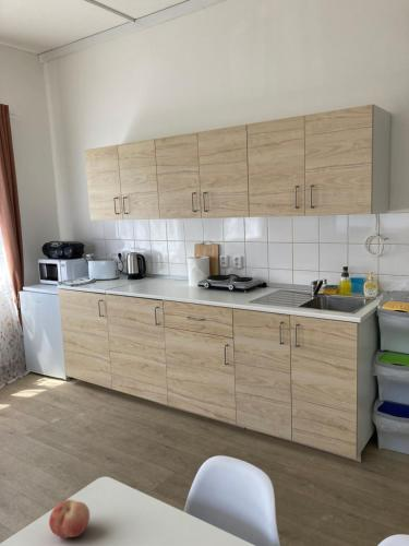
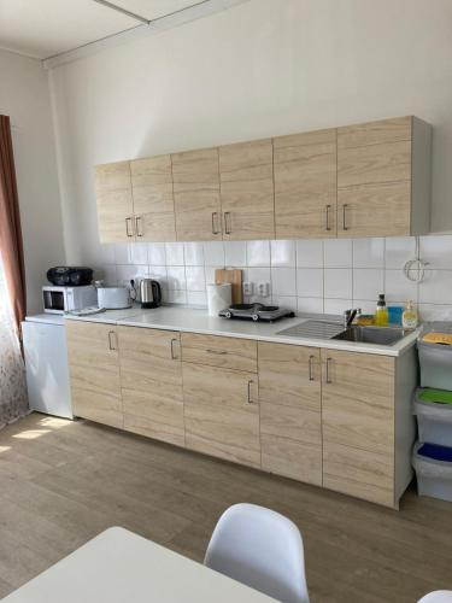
- fruit (70, 519)
